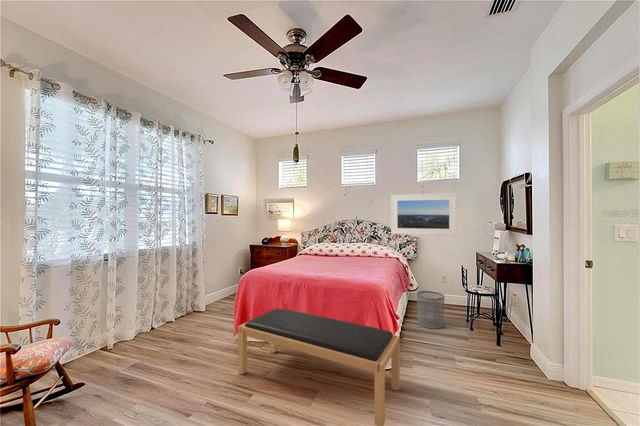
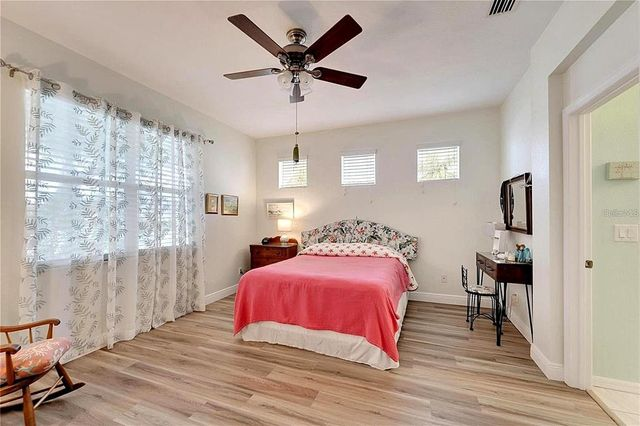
- waste bin (430, 308)
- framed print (422, 214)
- bench (315, 352)
